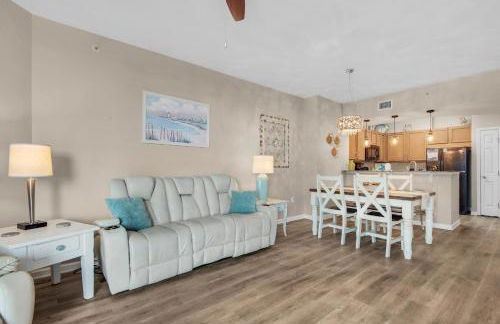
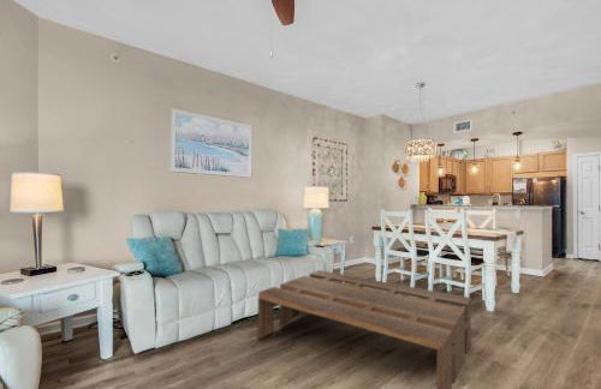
+ coffee table (362, 317)
